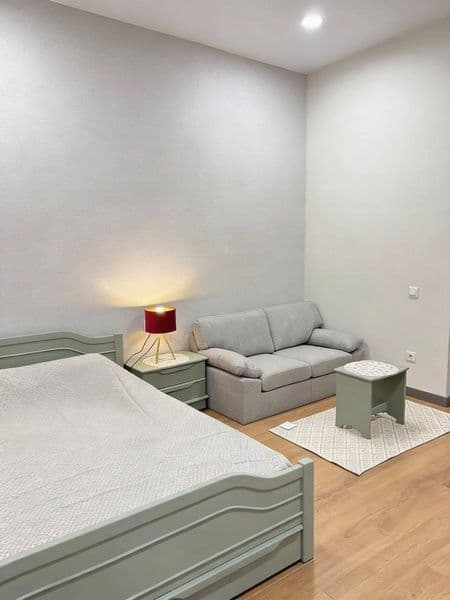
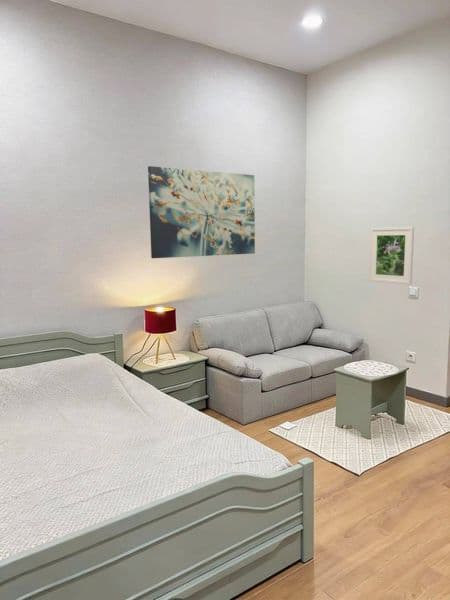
+ wall art (206, 214)
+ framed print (390, 255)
